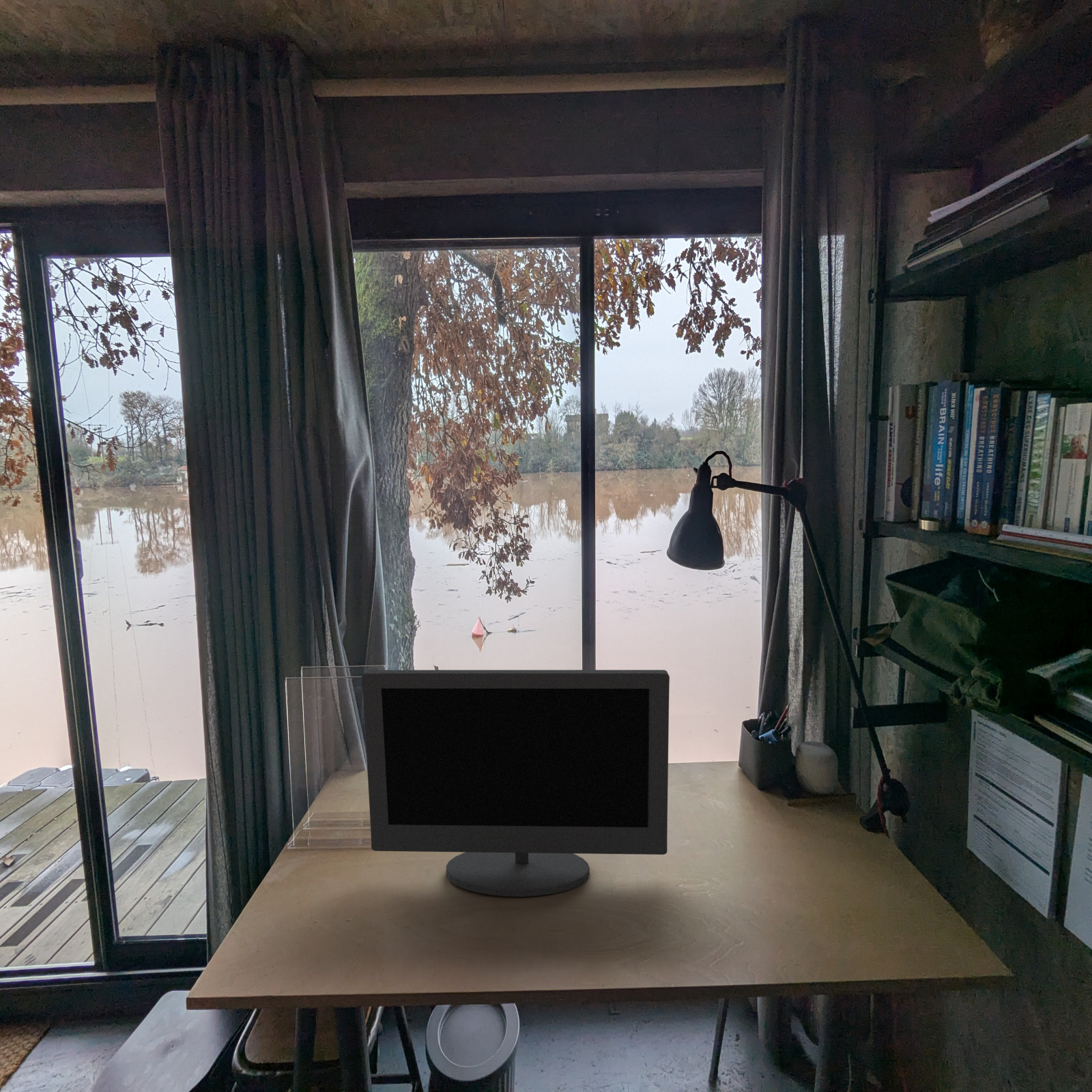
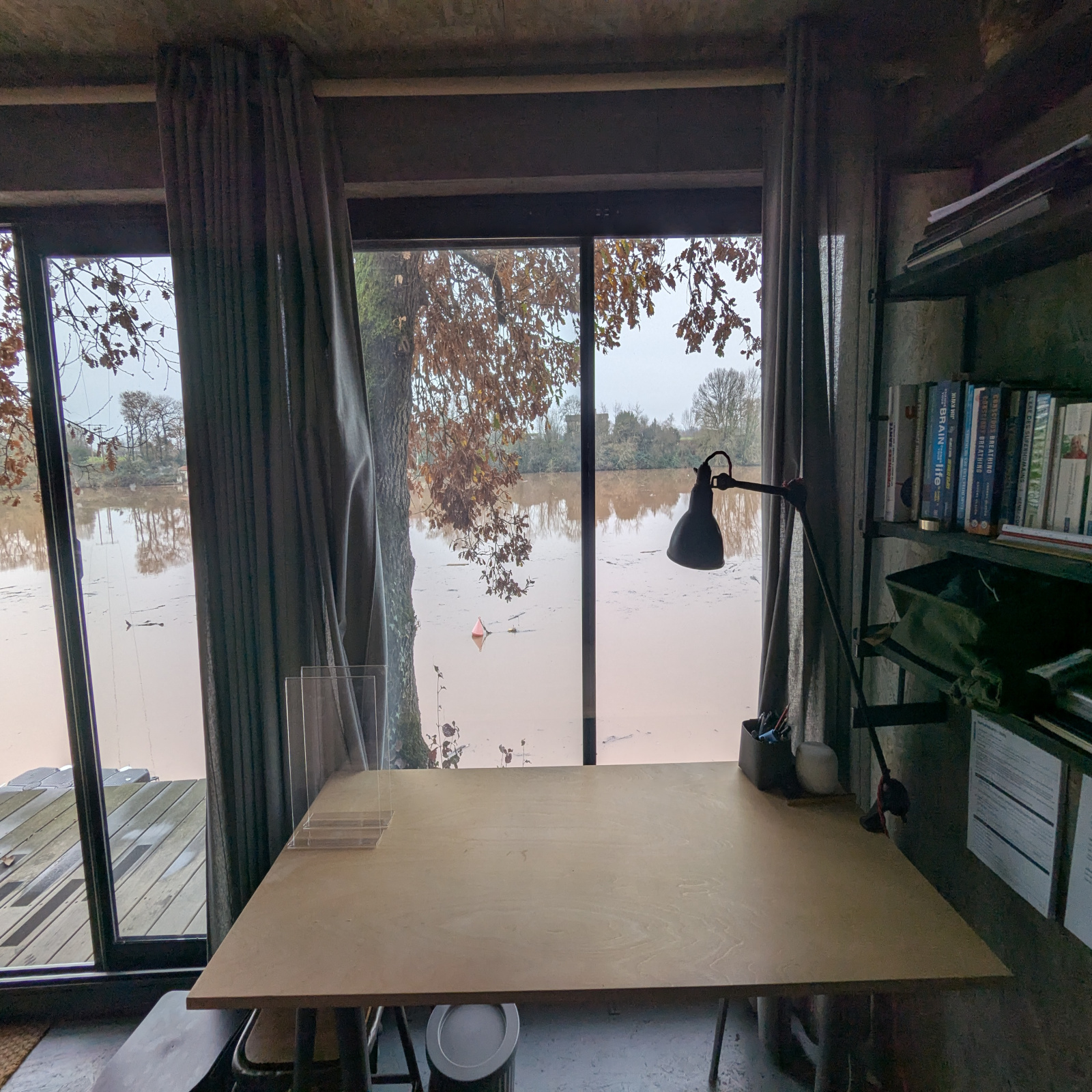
- monitor (517, 774)
